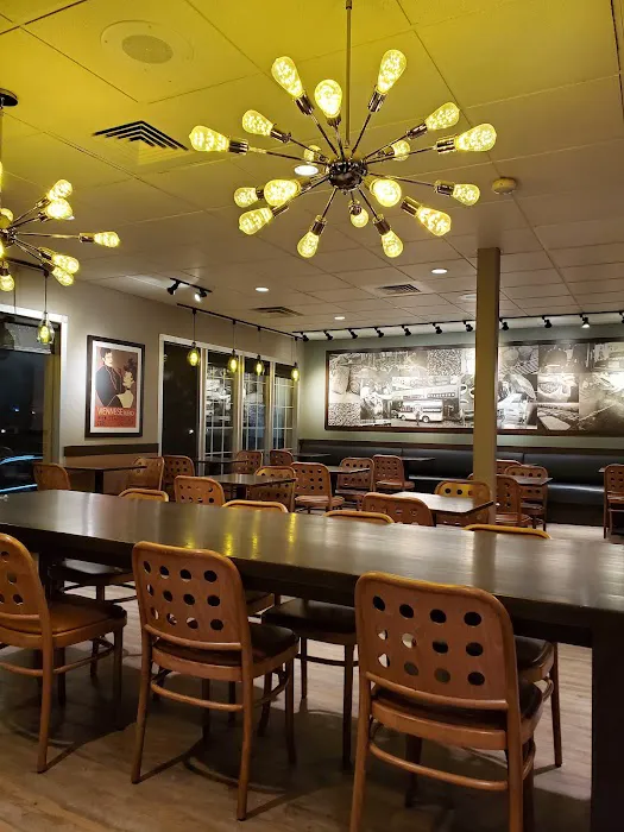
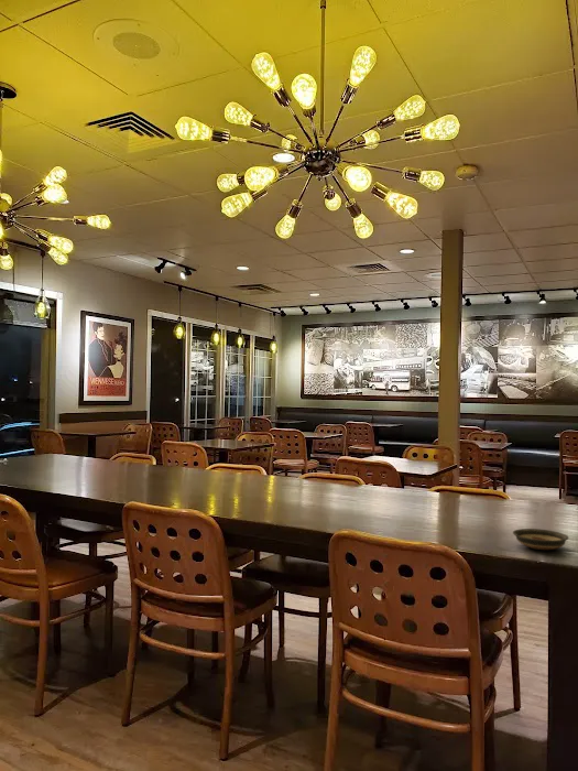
+ saucer (539, 540)
